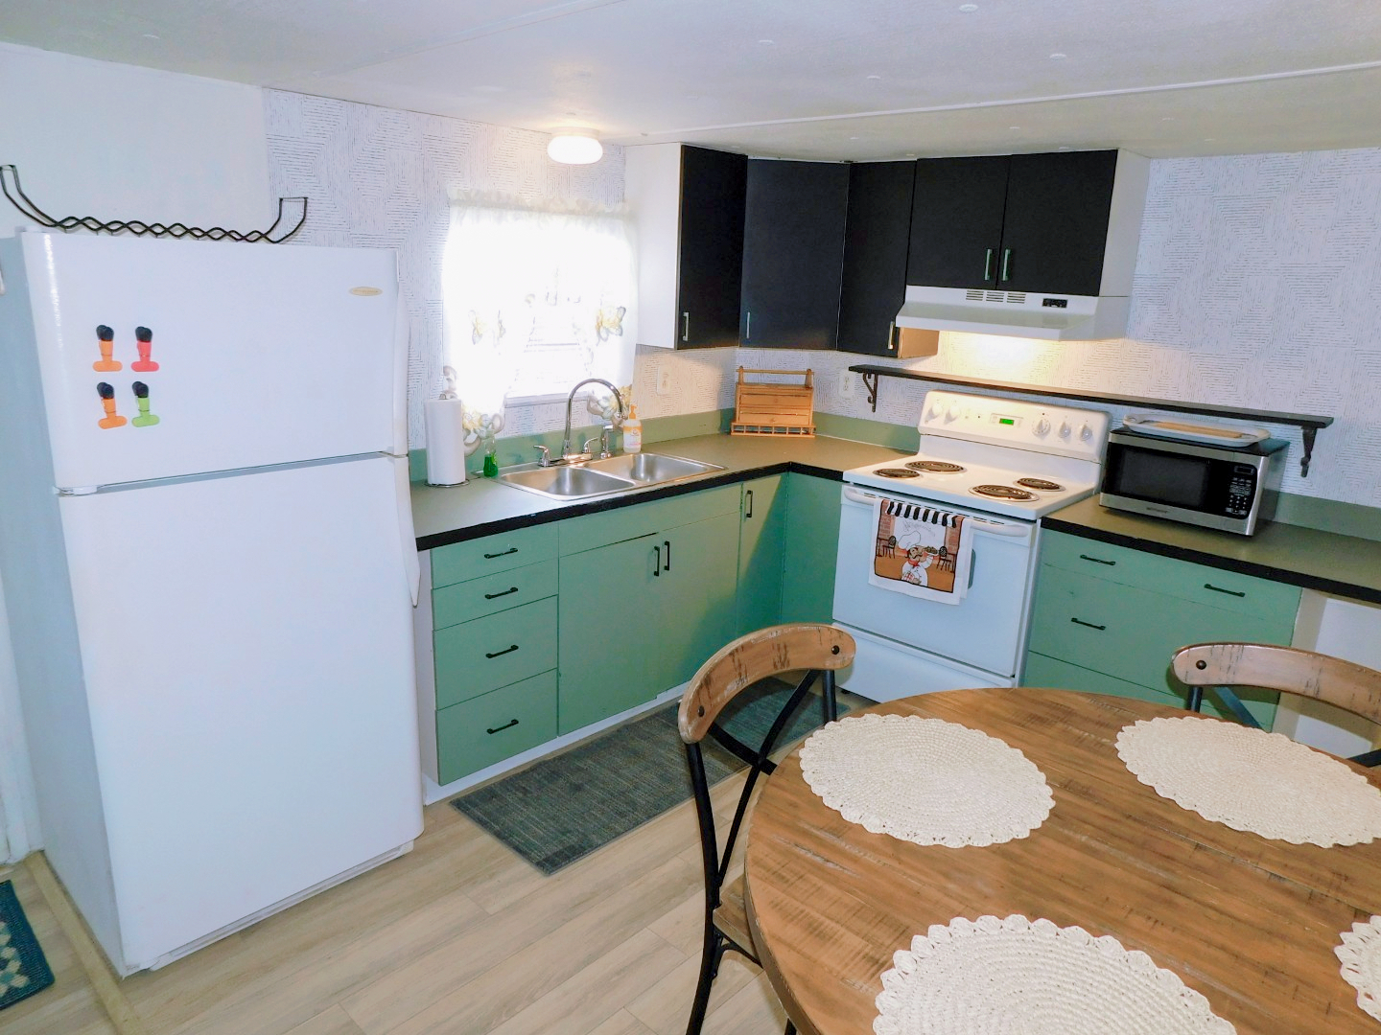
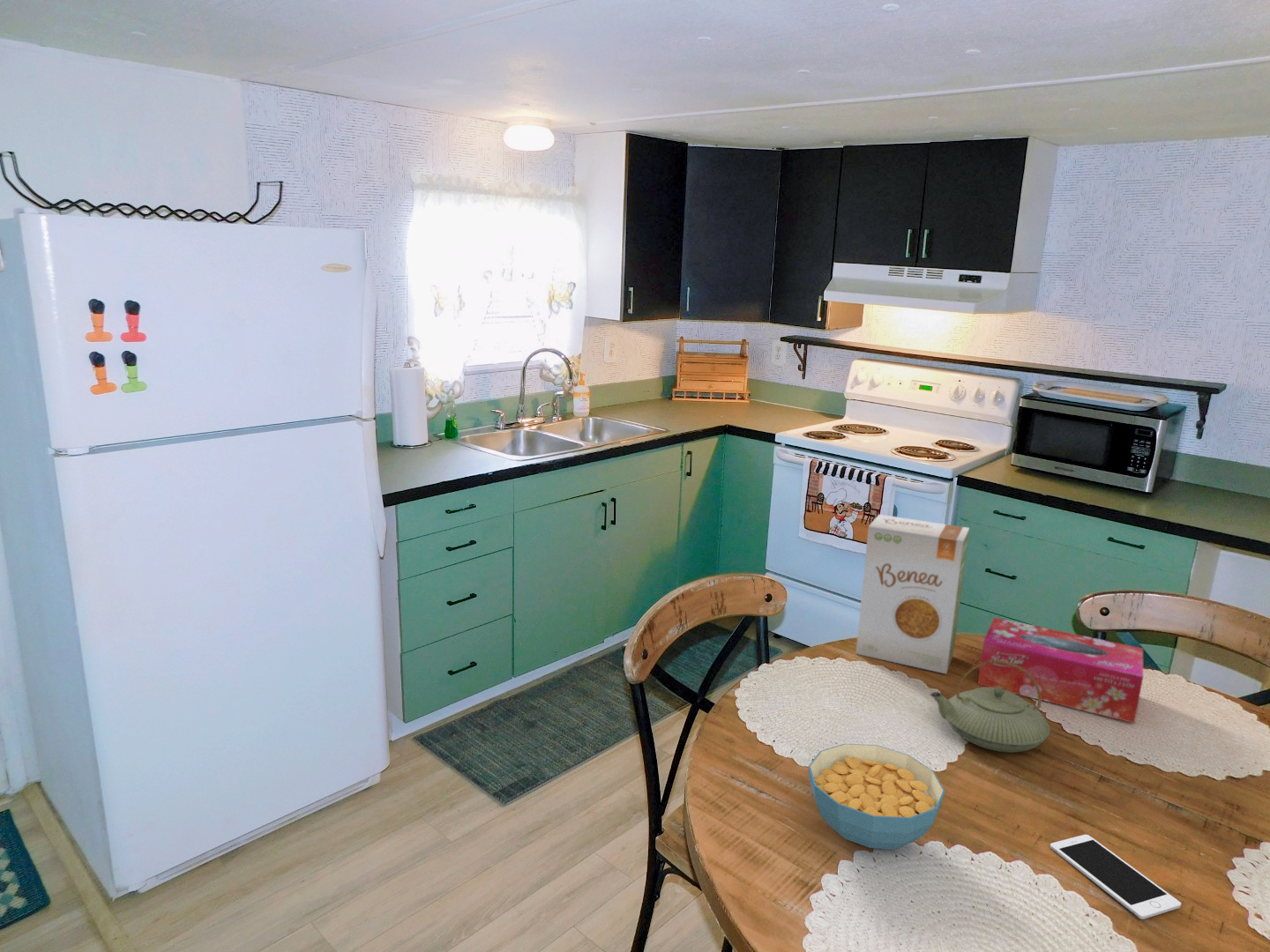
+ teapot (990, 697)
+ cell phone (1112, 874)
+ food box (911, 591)
+ tissue box (1059, 666)
+ cereal bowl (872, 807)
